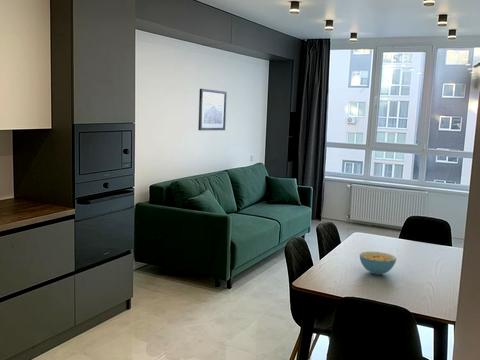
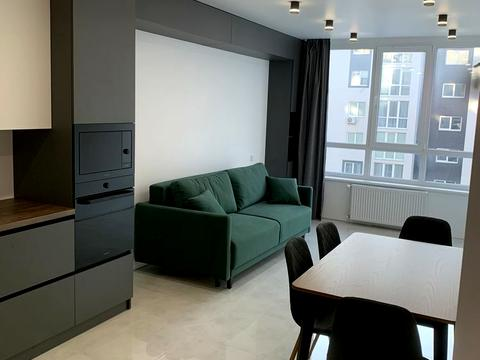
- wall art (213, 110)
- cereal bowl (377, 264)
